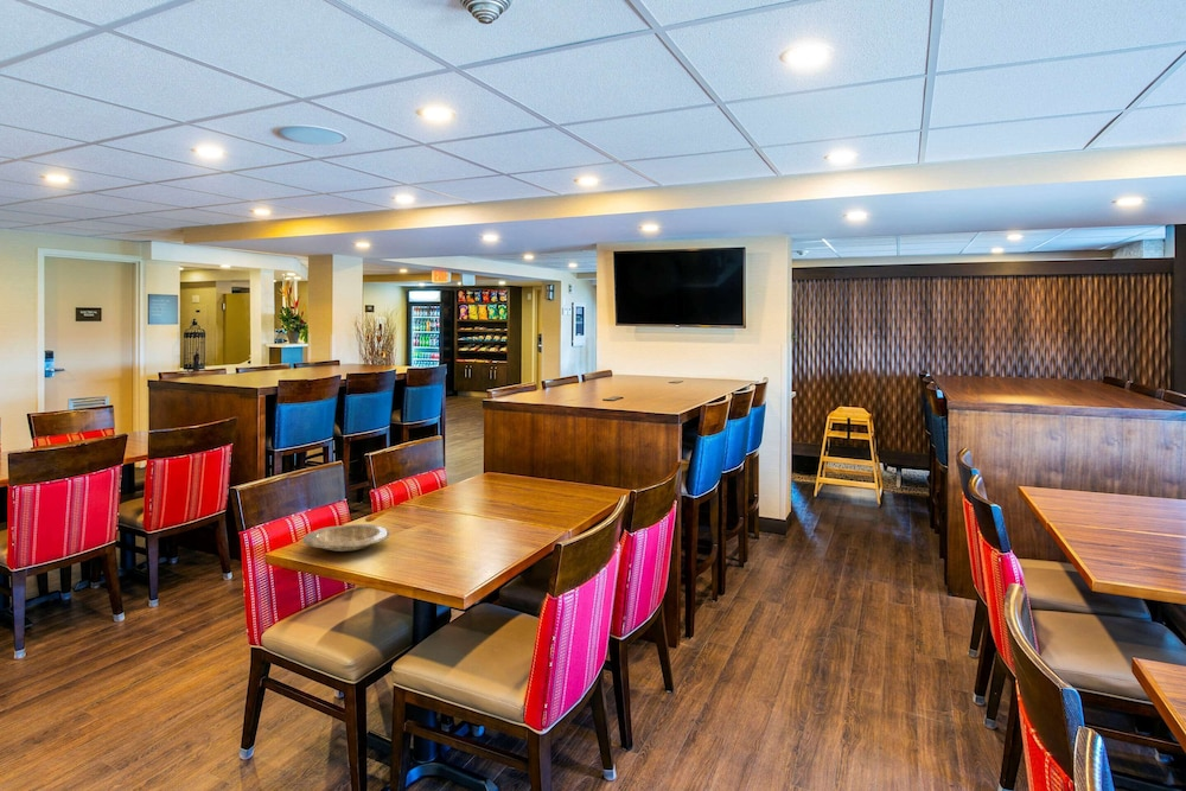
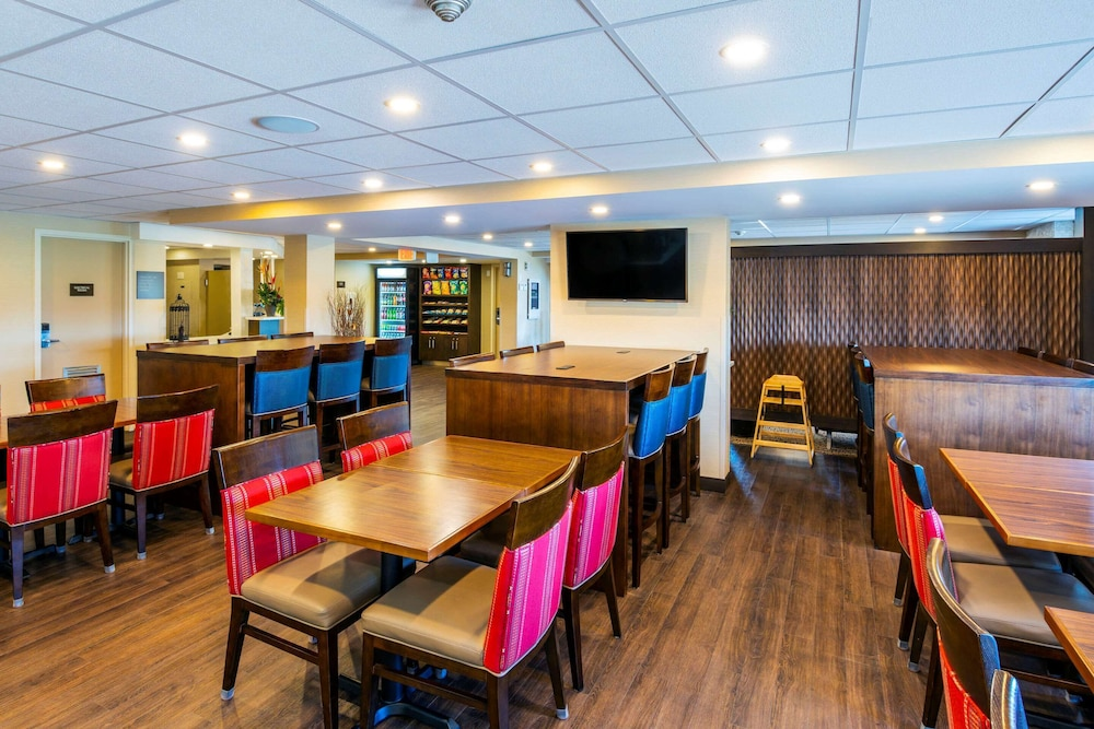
- plate (346, 540)
